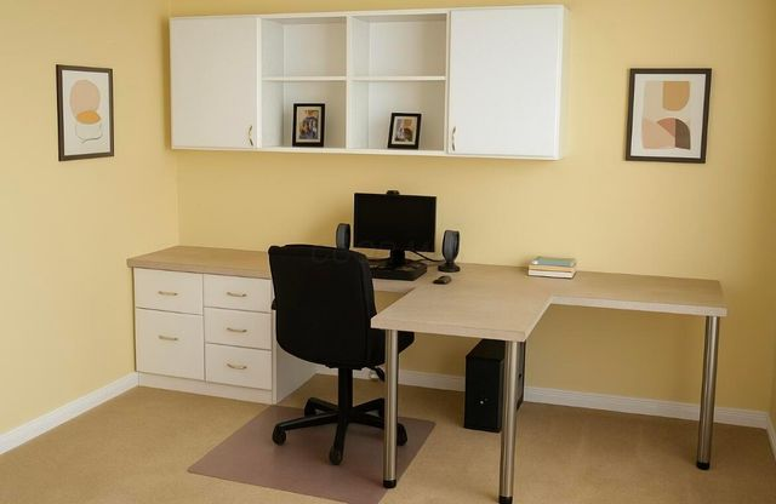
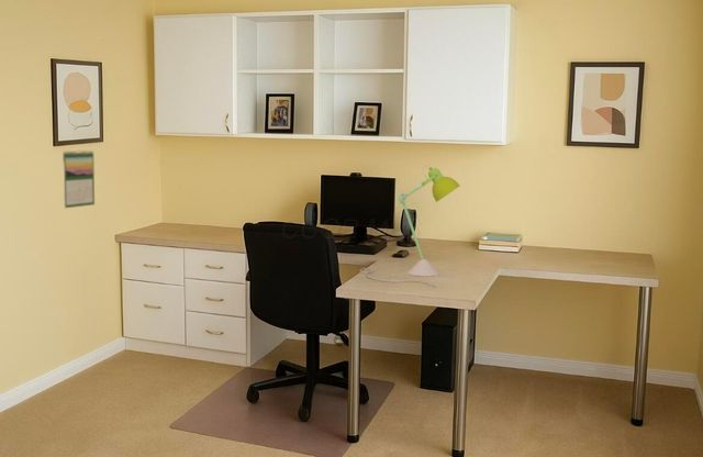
+ desk lamp (411, 222)
+ calendar (79, 178)
